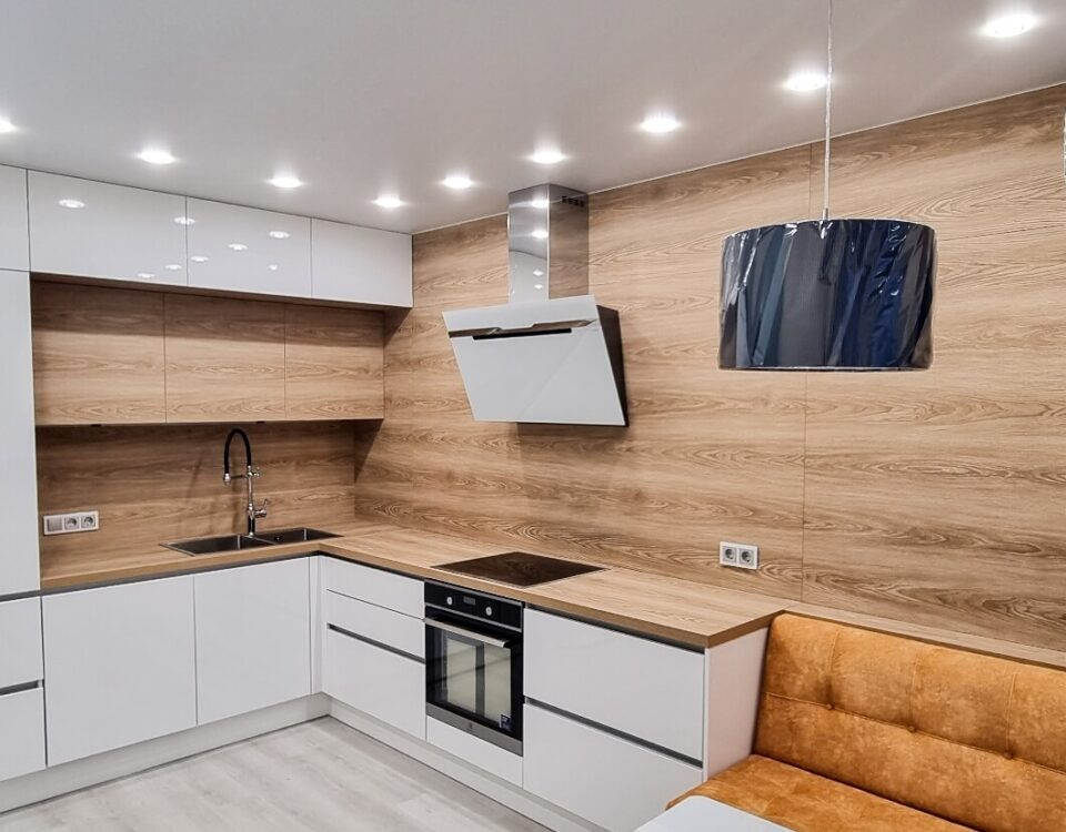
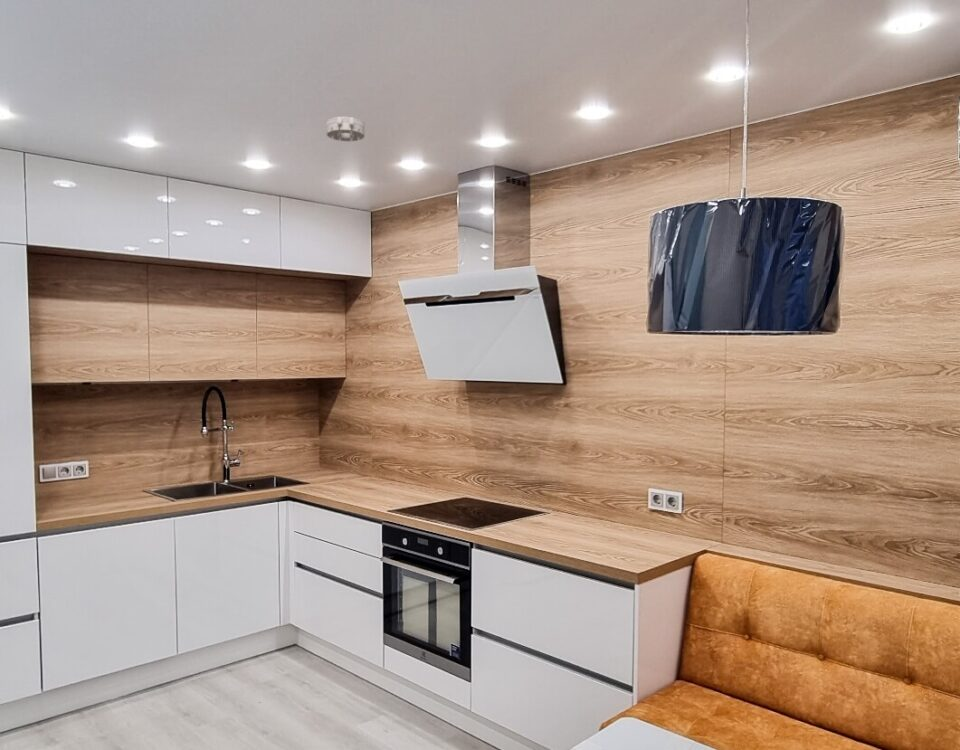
+ smoke detector (345, 128)
